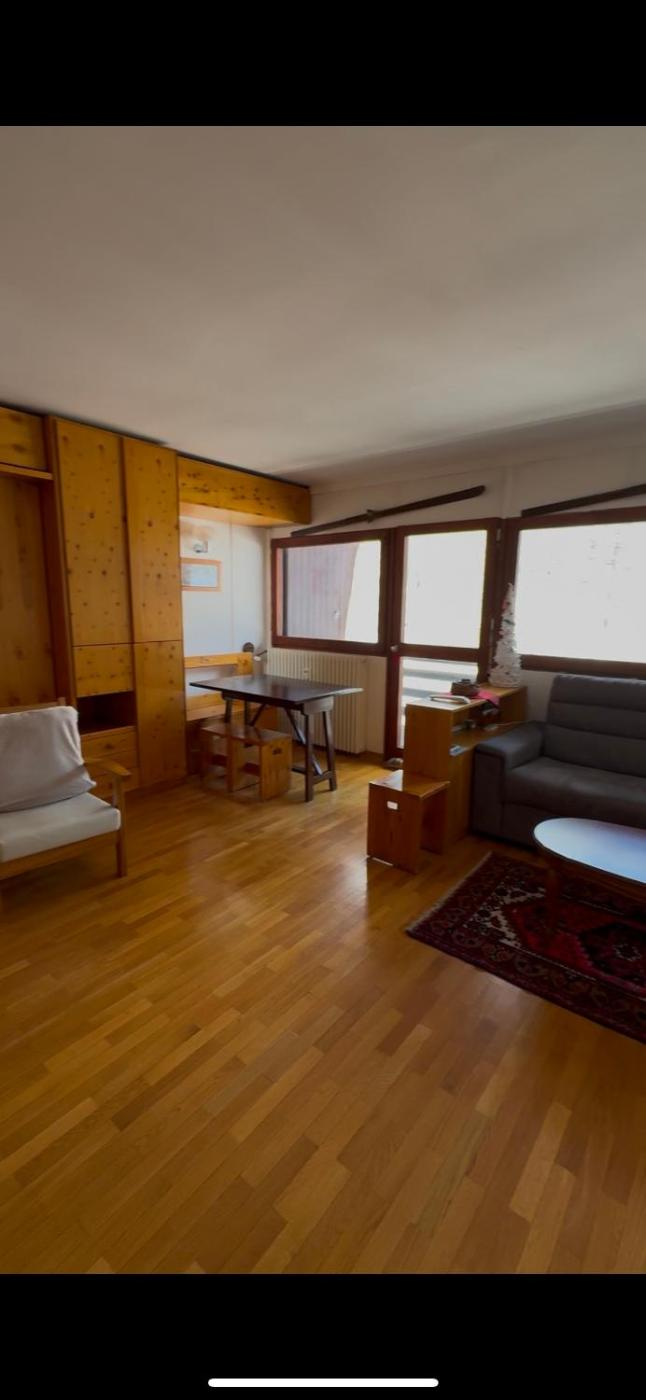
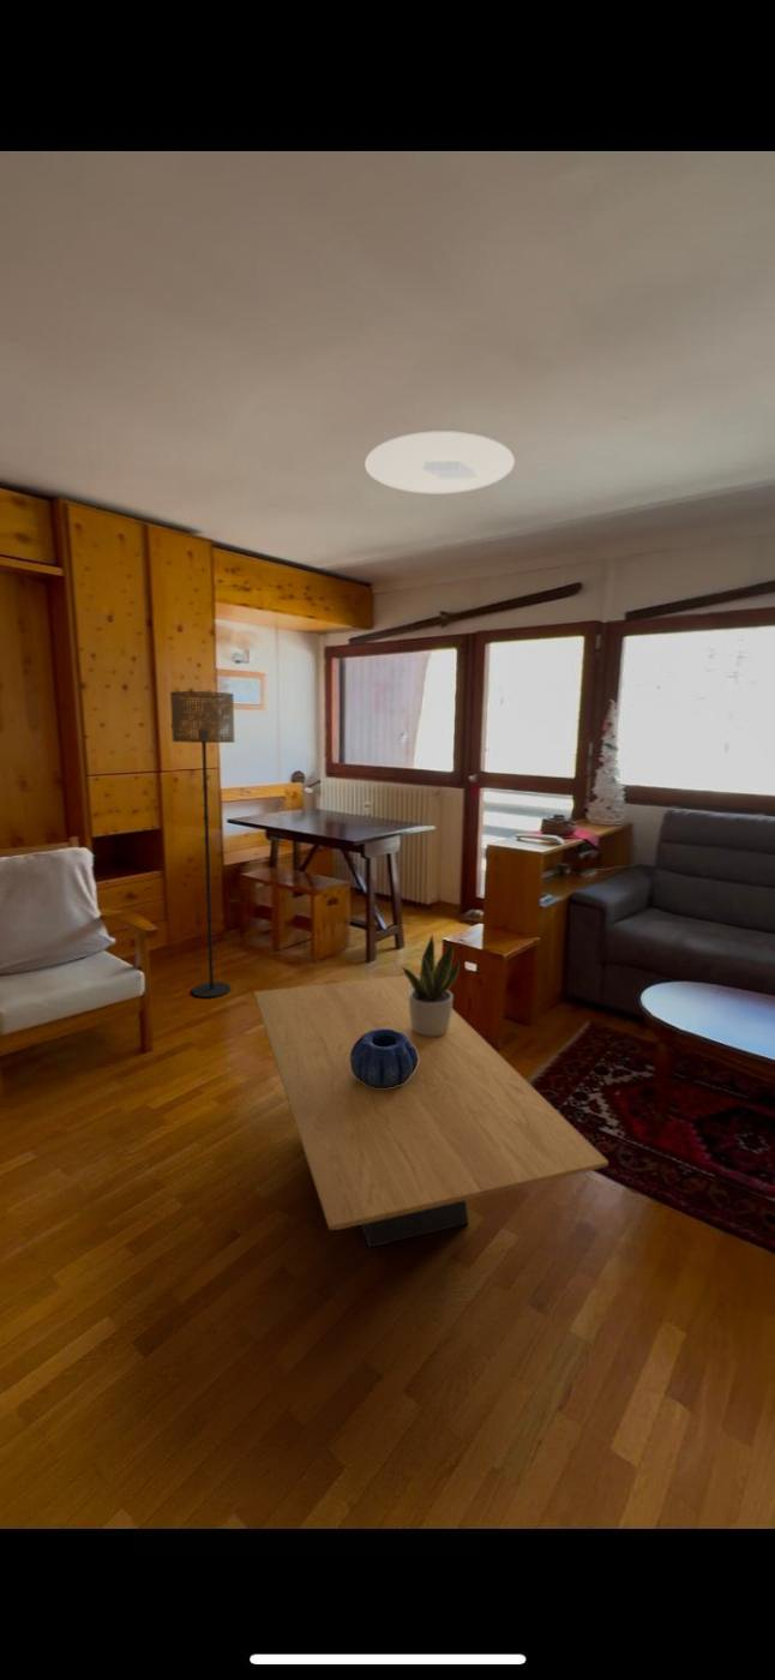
+ floor lamp (206, 847)
+ coffee table (388, 1112)
+ potted plant (429, 982)
+ ceiling light (439, 458)
+ decorative bowl (383, 1056)
